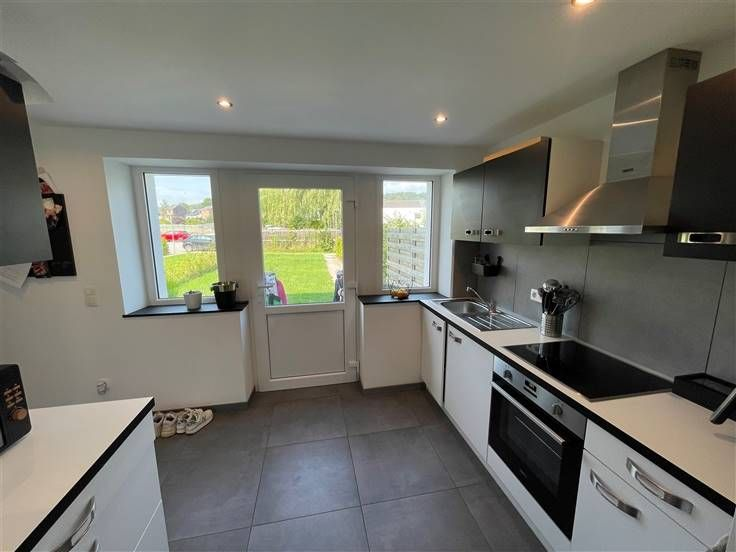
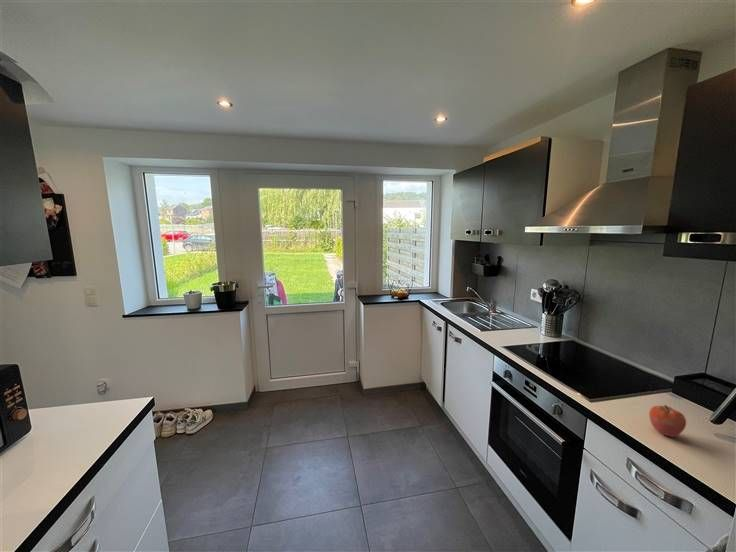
+ apple (666, 419)
